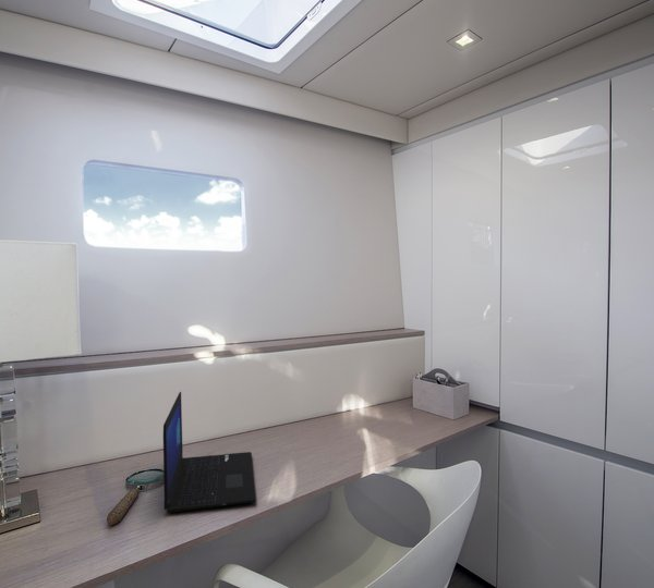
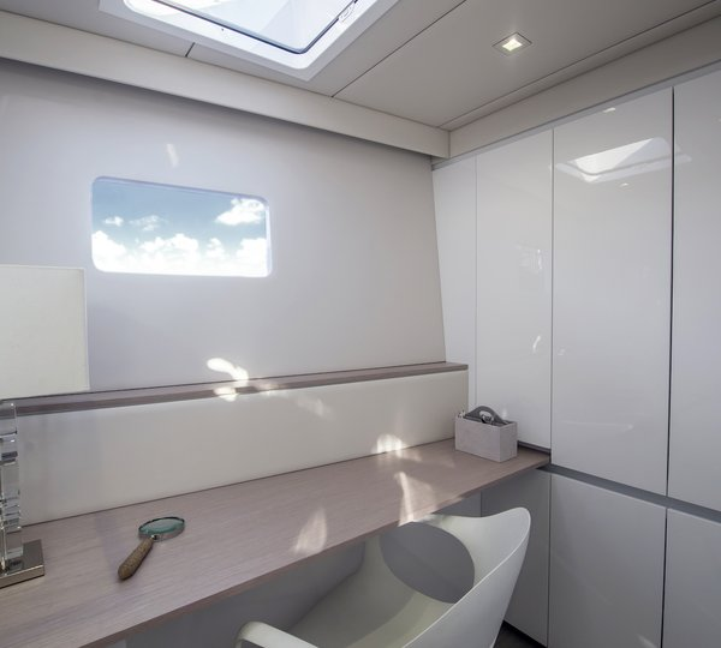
- laptop (213, 455)
